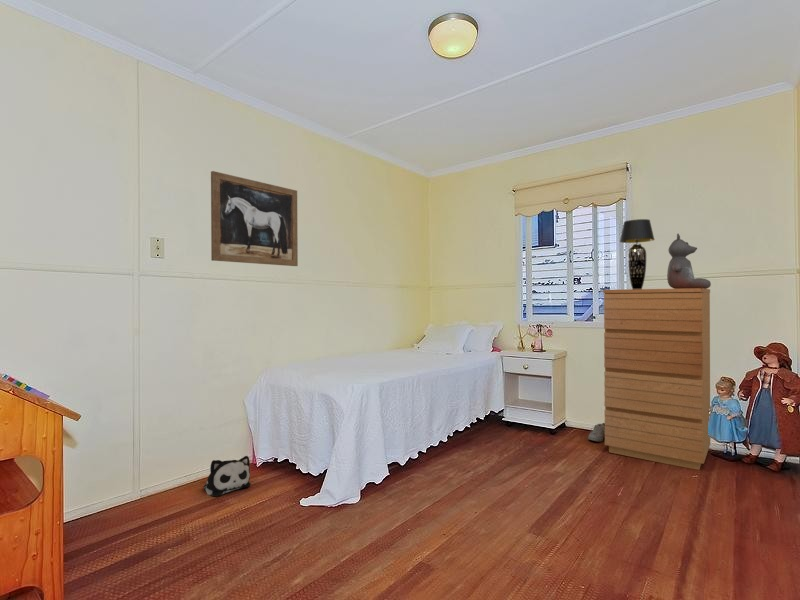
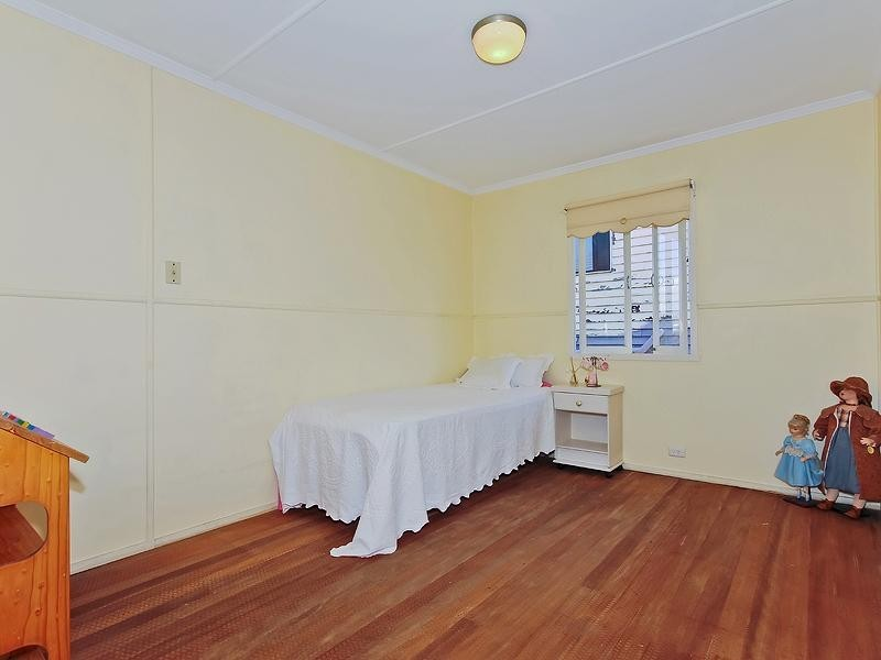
- table lamp (636, 255)
- plush toy (223, 469)
- shoe (598, 430)
- wall art (257, 222)
- dresser (657, 370)
- teddy bear (688, 261)
